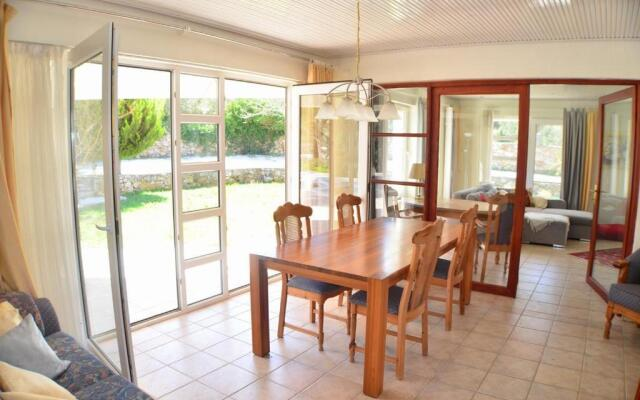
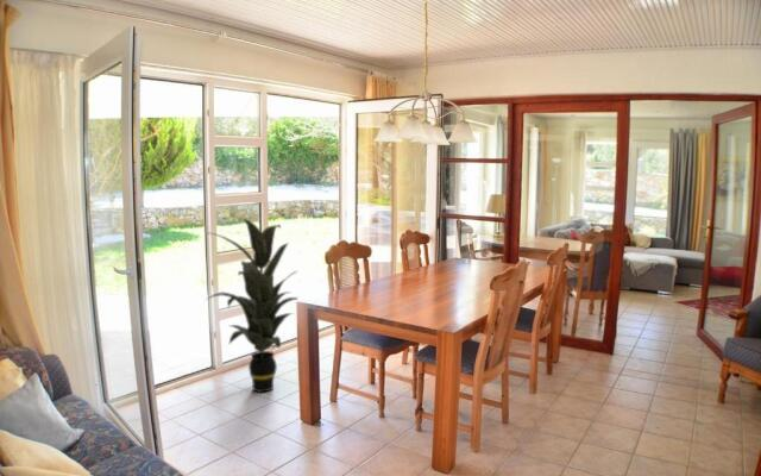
+ indoor plant (253, 303)
